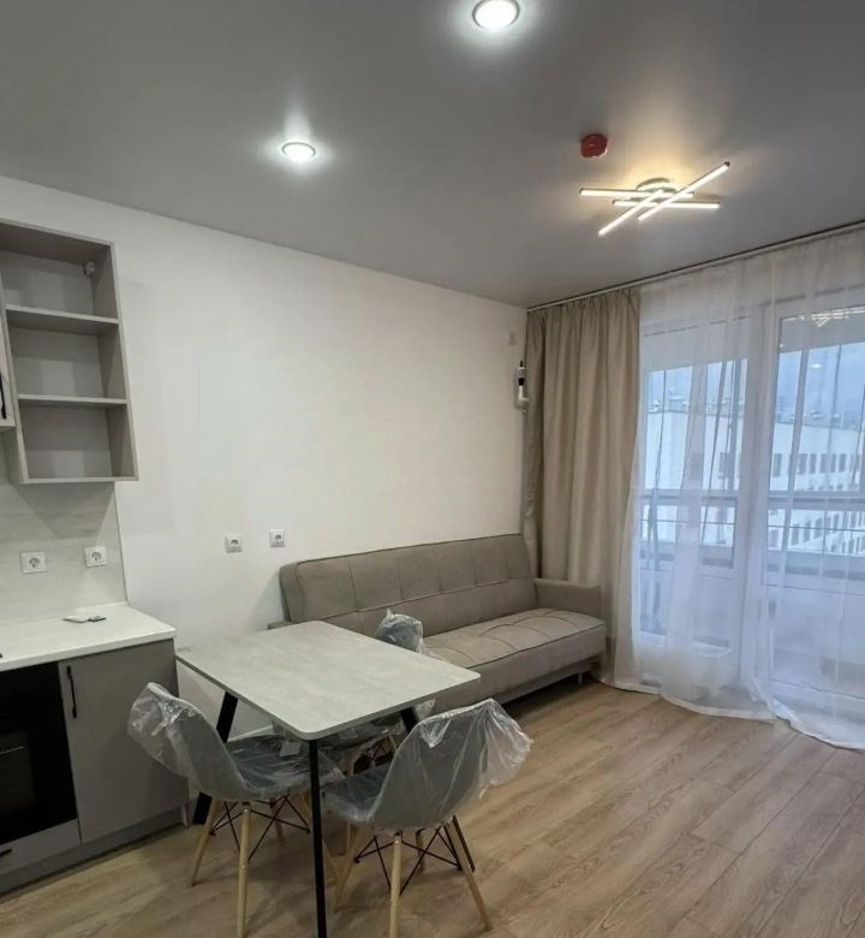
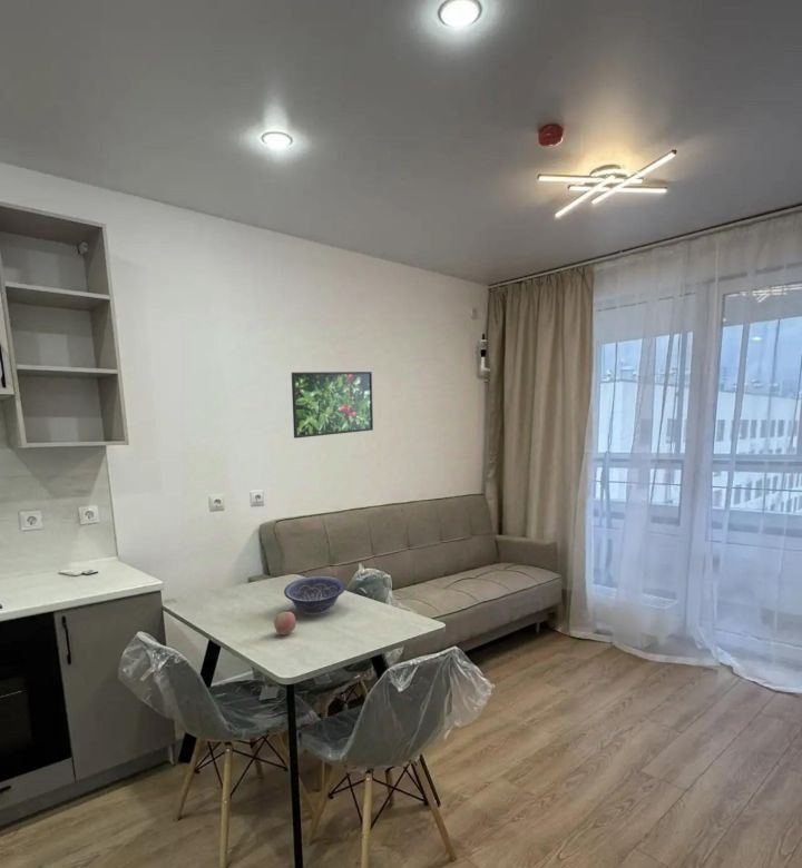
+ decorative bowl (315, 599)
+ apple (285, 622)
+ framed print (334, 403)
